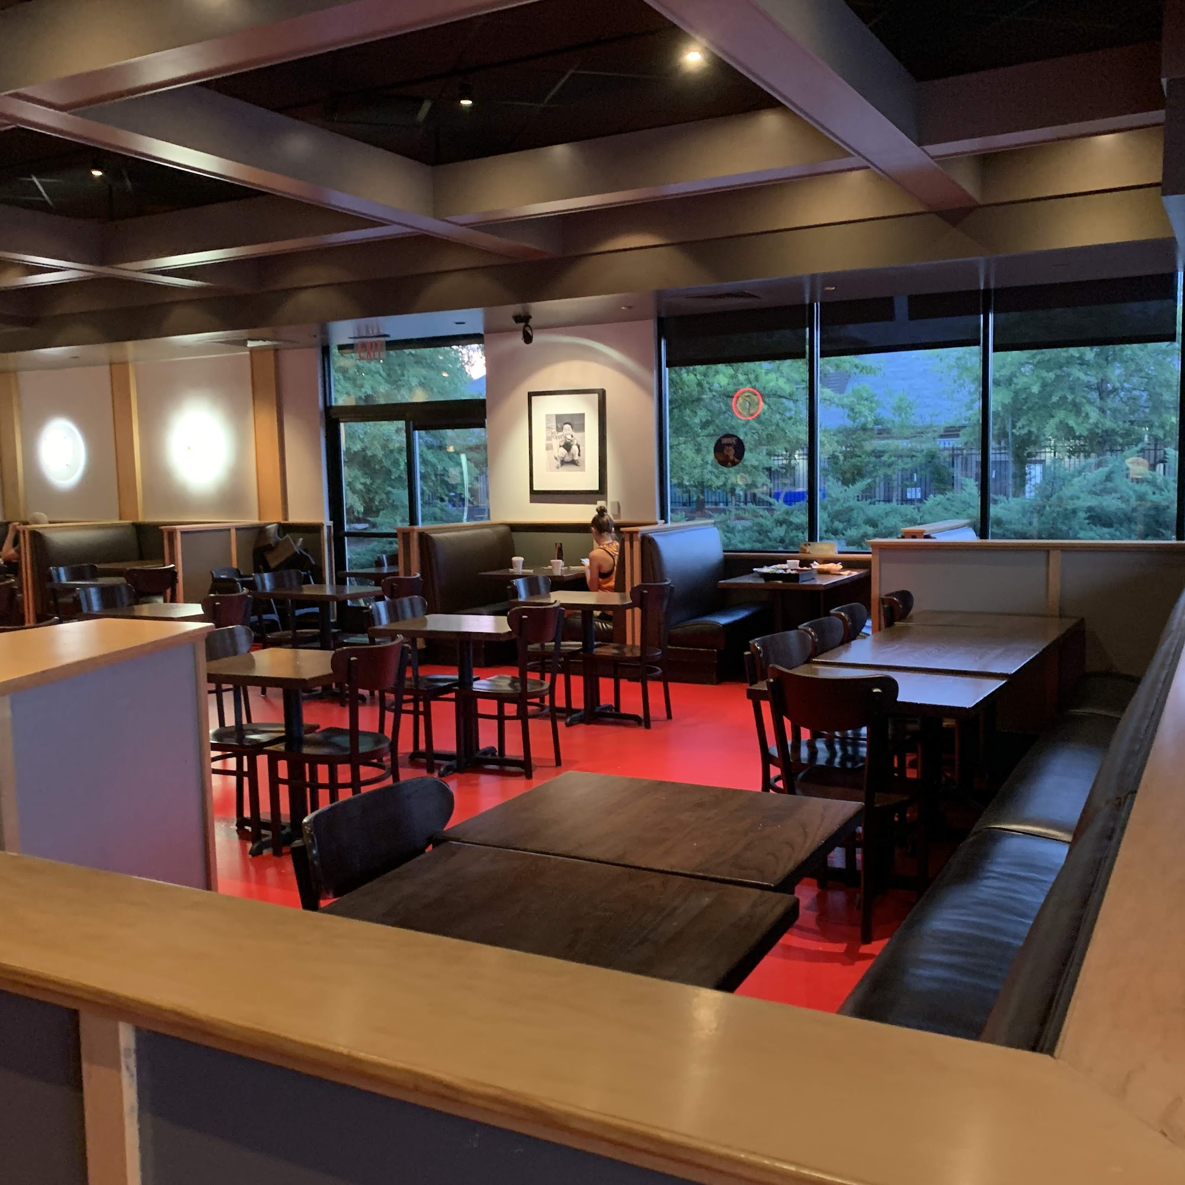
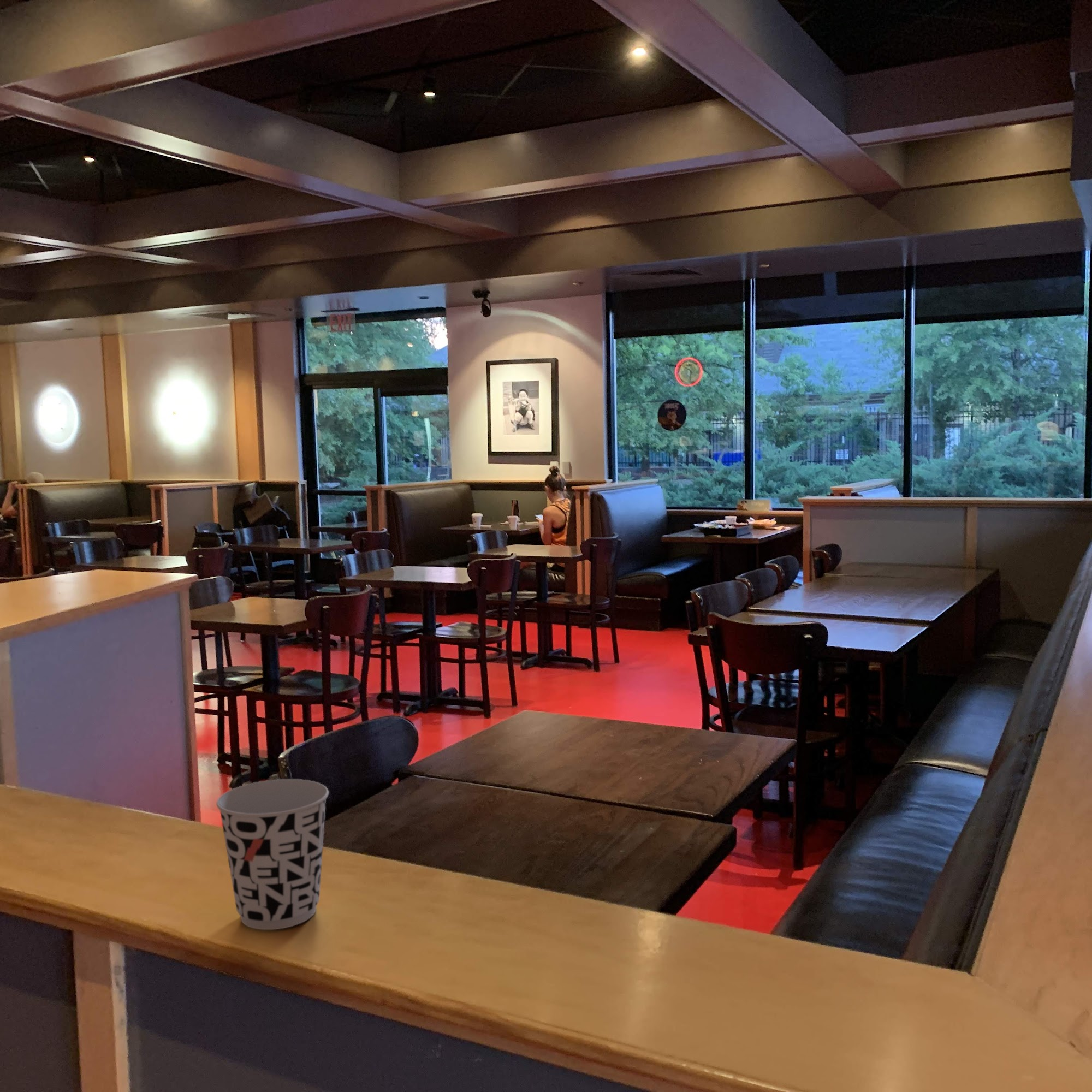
+ cup (276, 854)
